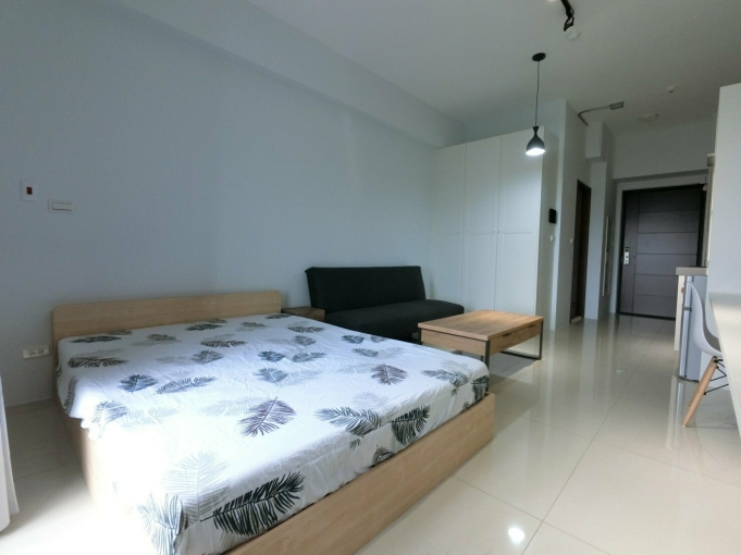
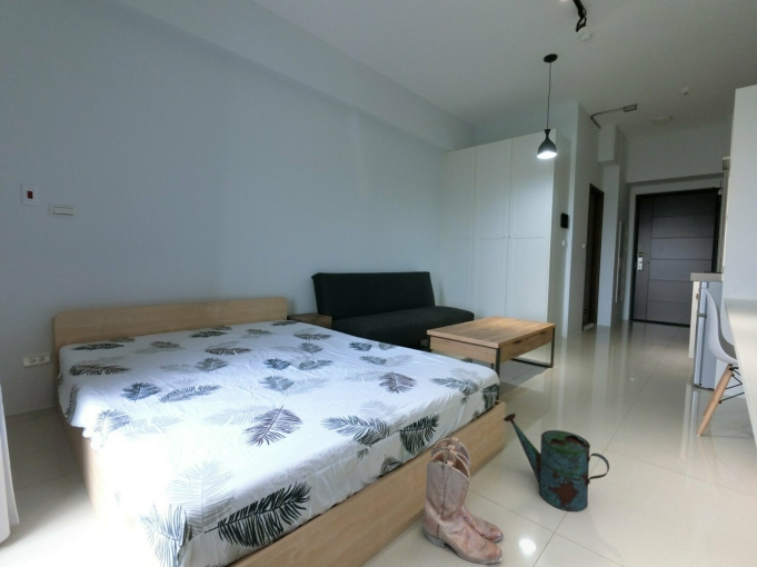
+ watering can (550, 458)
+ boots (464, 493)
